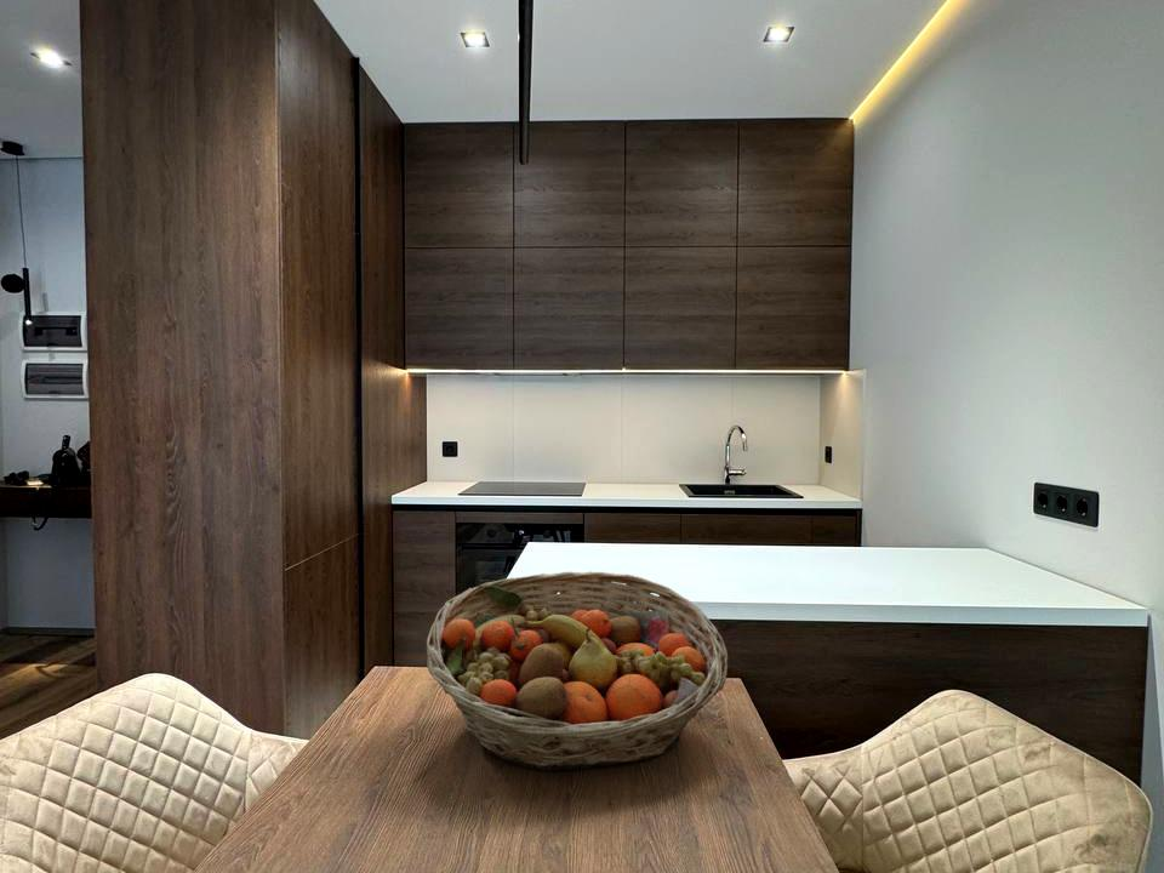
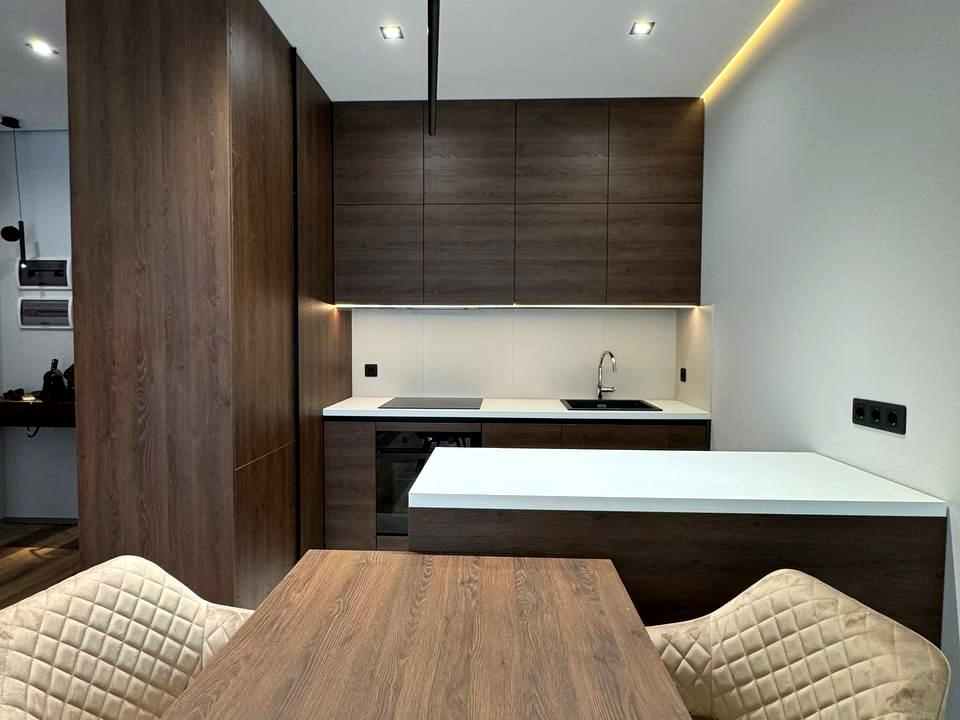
- fruit basket (576, 660)
